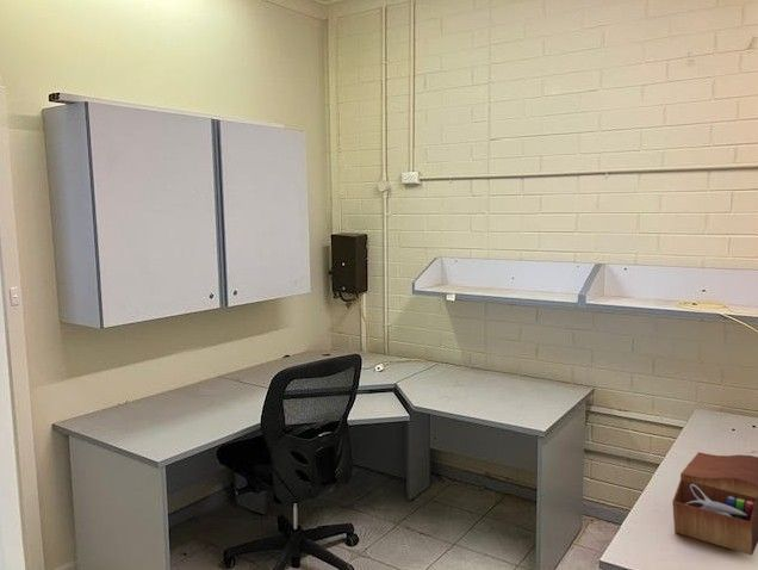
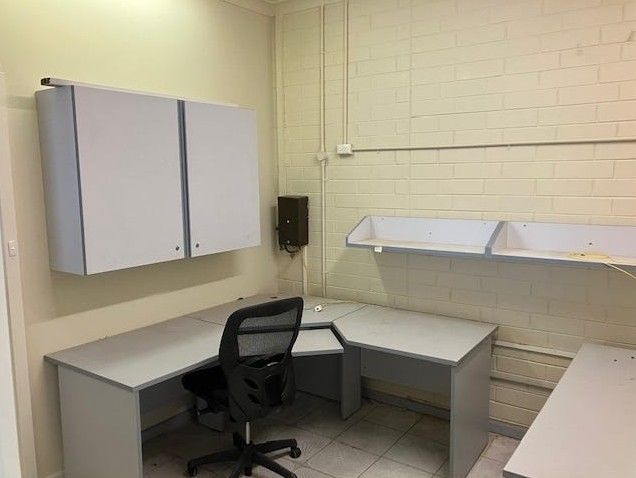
- sewing box (719, 497)
